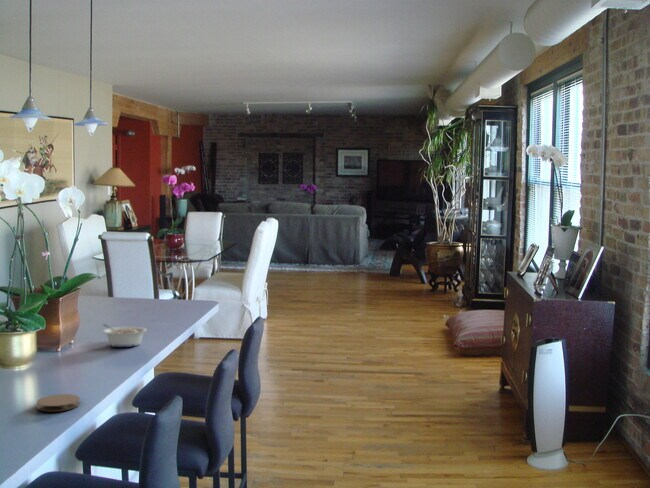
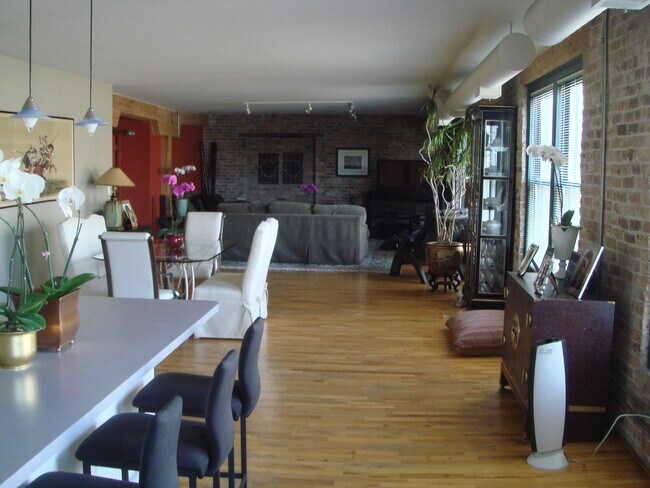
- coaster (58, 402)
- legume (123, 335)
